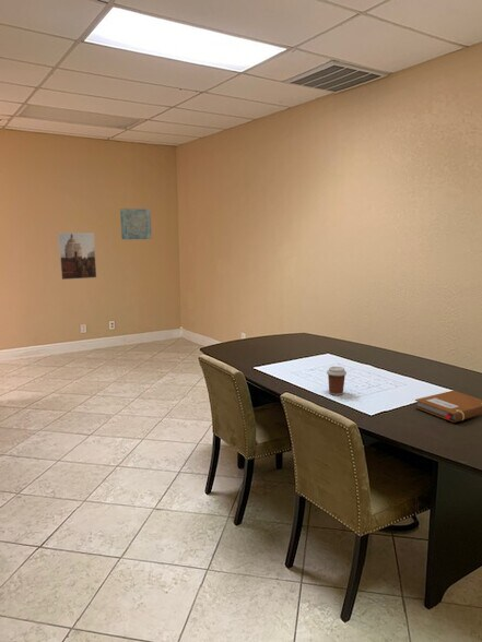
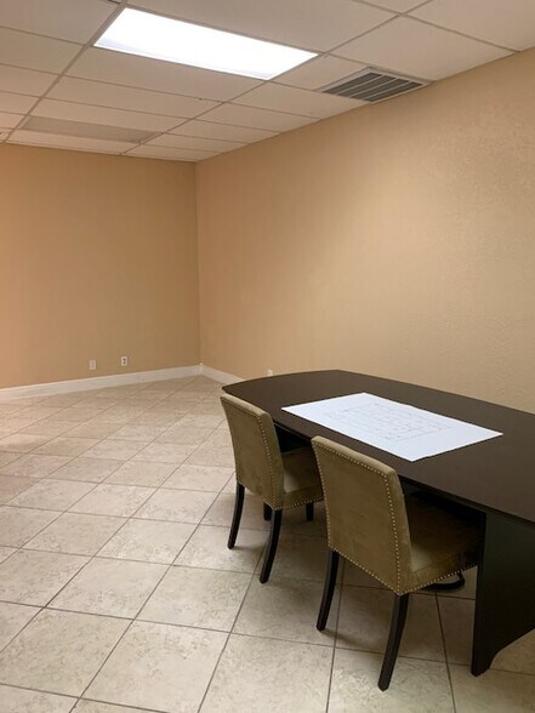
- coffee cup (336, 380)
- wall art (136, 224)
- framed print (78, 255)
- notebook (452, 405)
